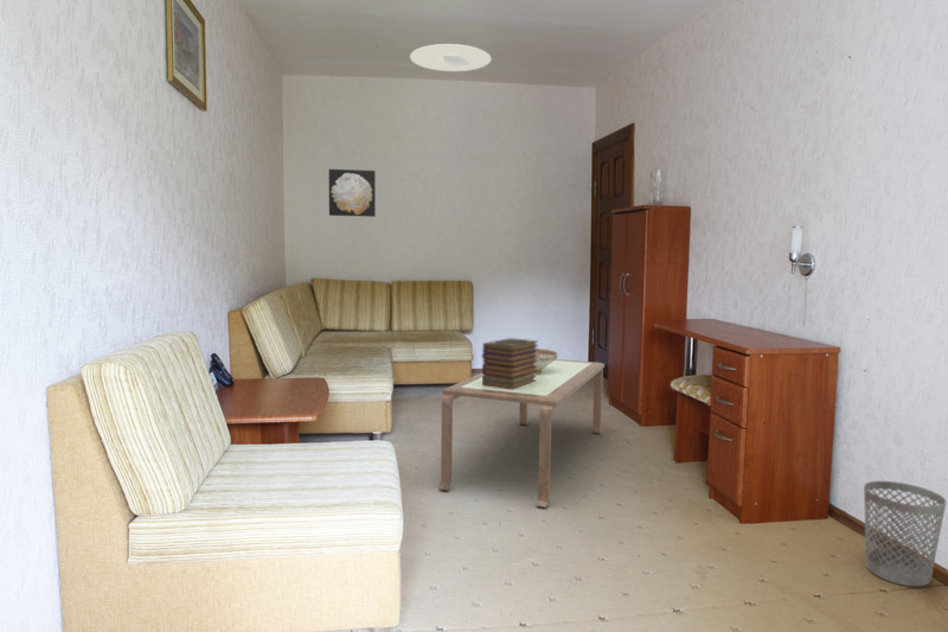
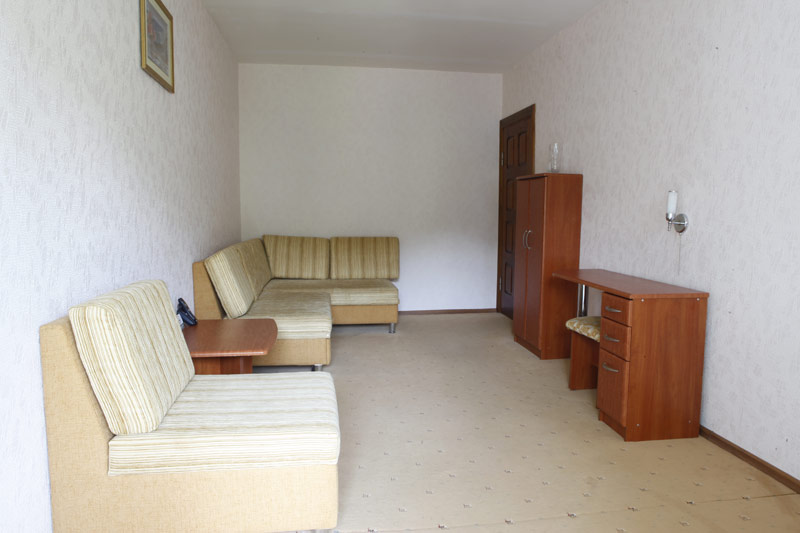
- decorative bowl (534, 363)
- coffee table (526, 415)
- book stack (510, 362)
- wall art (352, 192)
- wastebasket (901, 534)
- ceiling light (450, 53)
